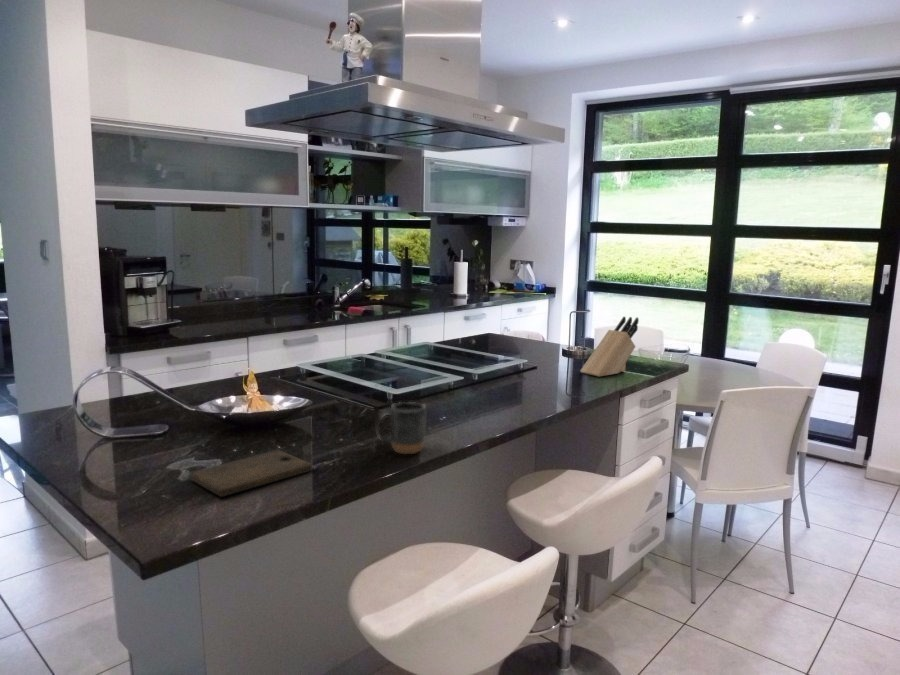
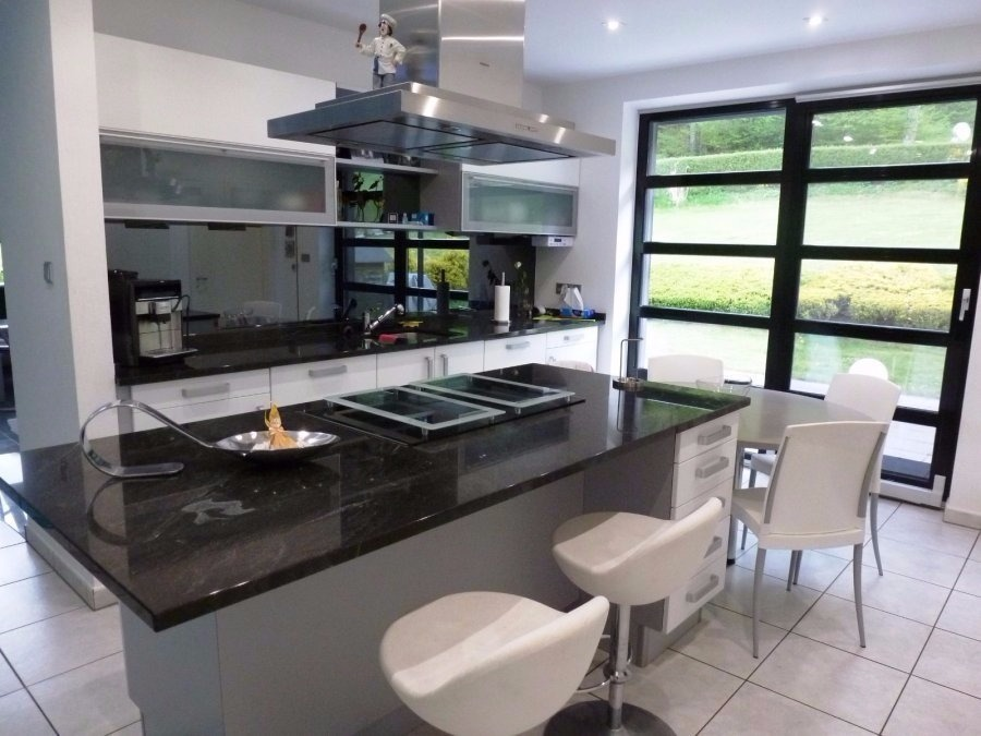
- cutting board (252, 471)
- knife block (612, 344)
- mug (400, 425)
